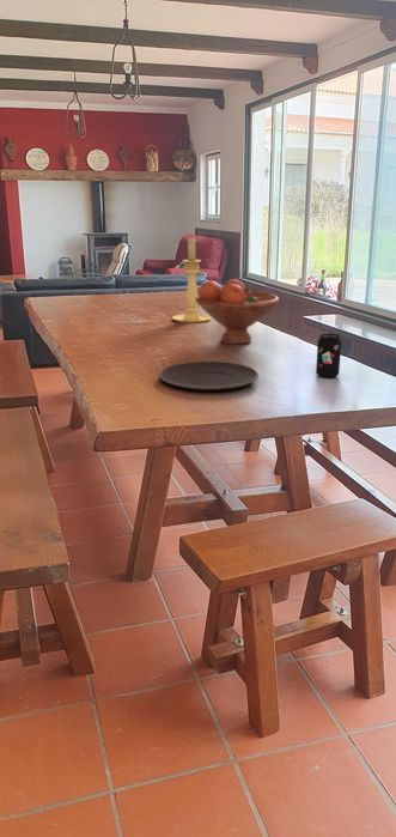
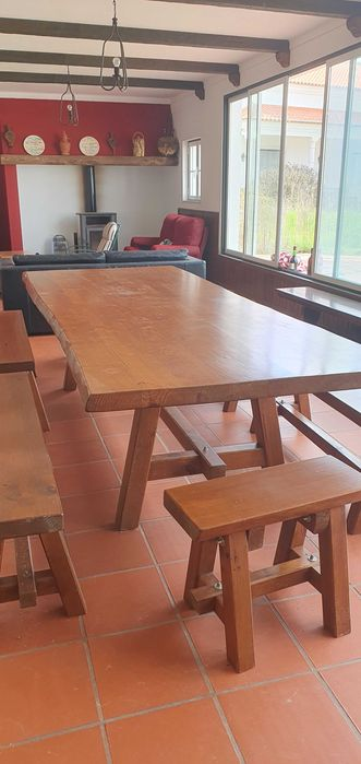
- beverage can (328, 356)
- plate (208, 376)
- fruit bowl (236, 310)
- candle holder (191, 278)
